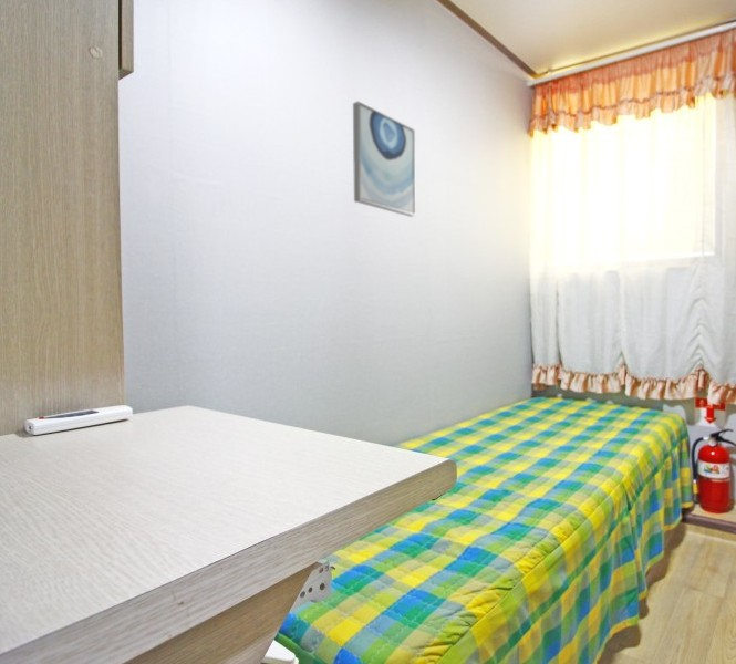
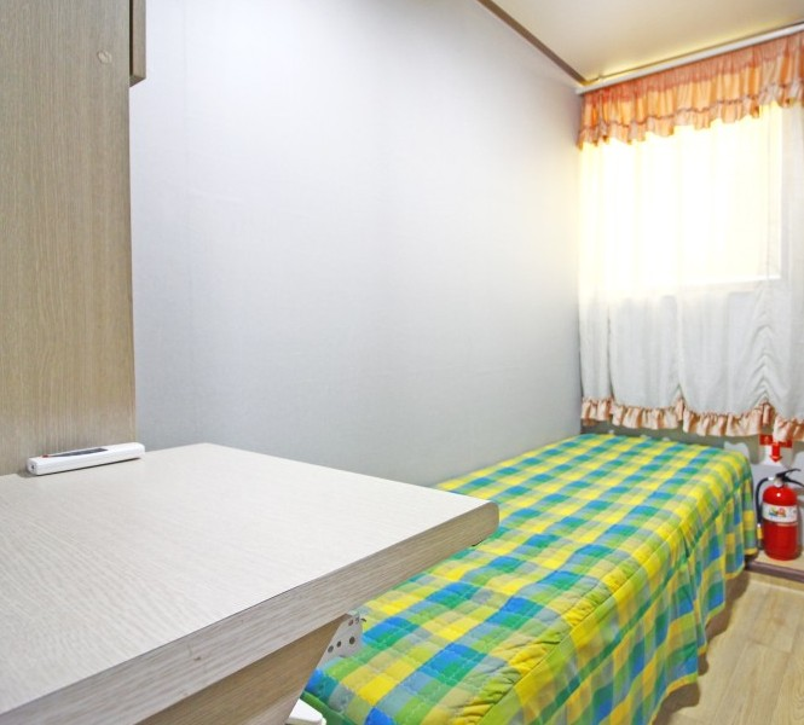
- wall art (386, 163)
